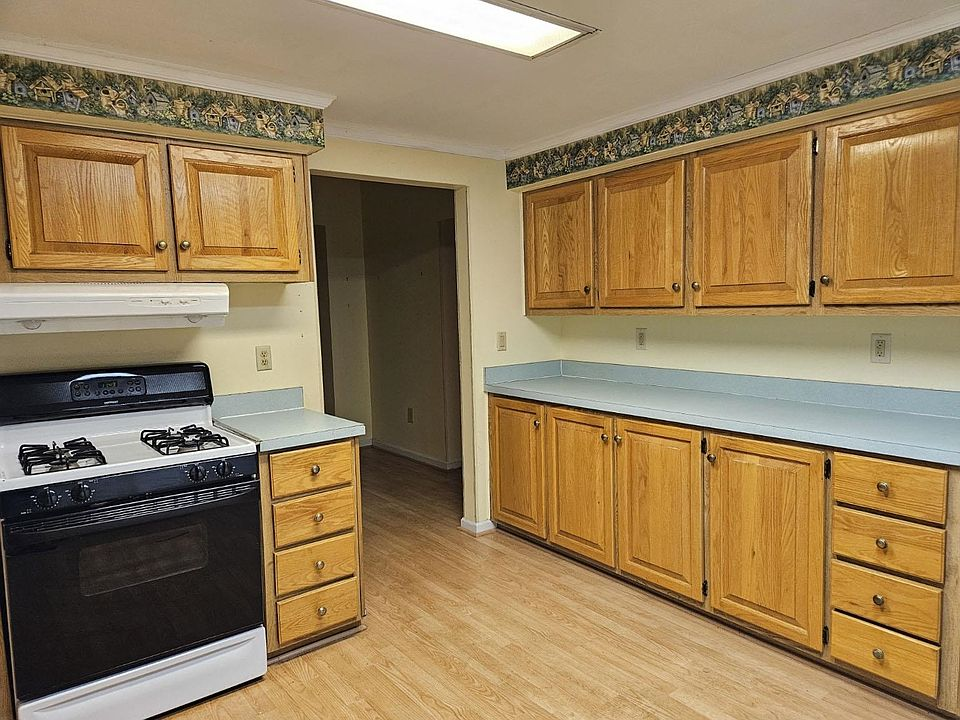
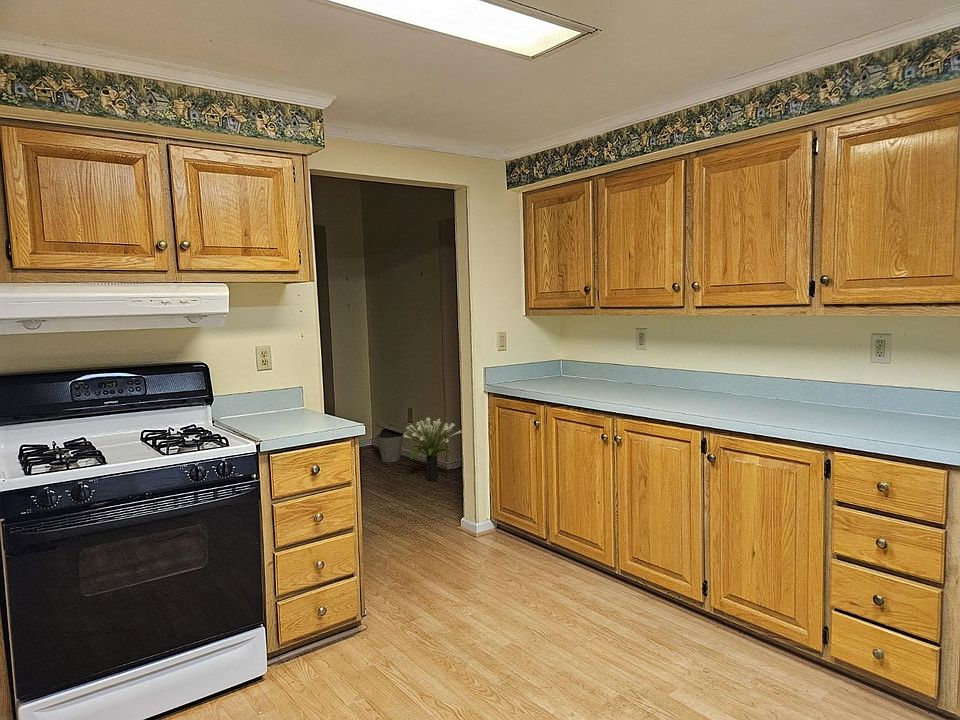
+ potted plant (432, 449)
+ trash can (391, 440)
